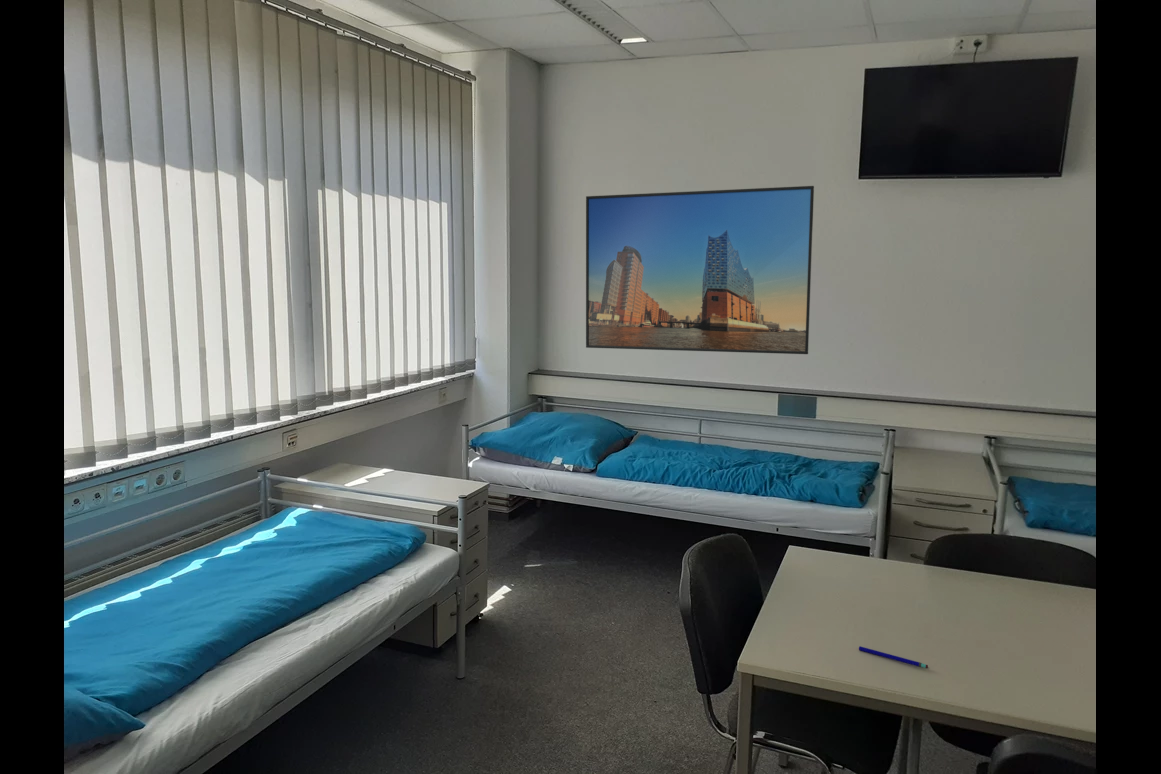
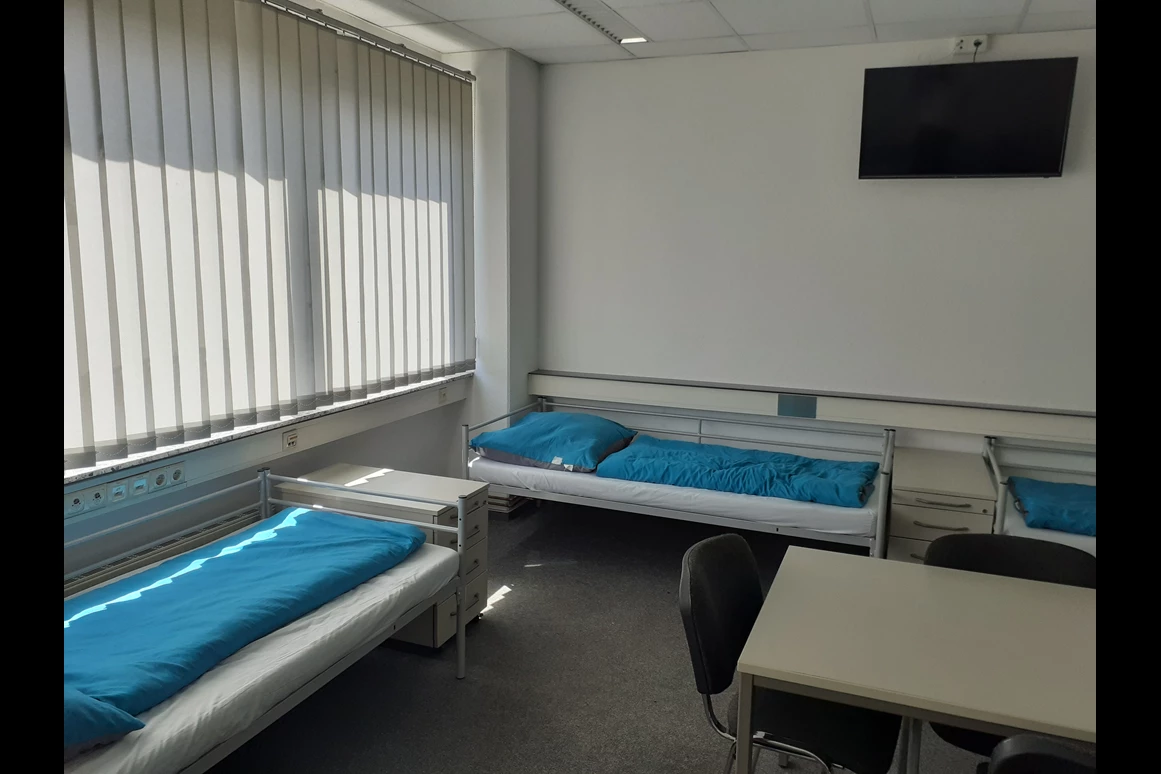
- pen (892, 657)
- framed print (692, 272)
